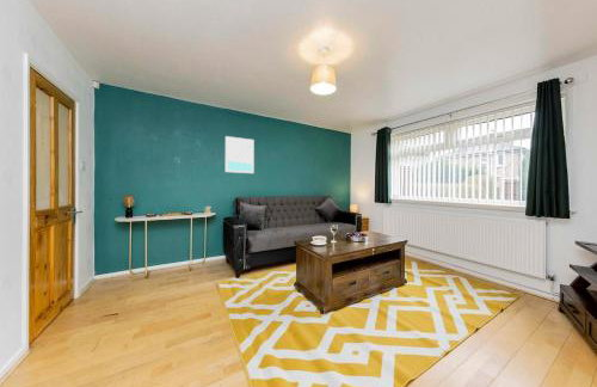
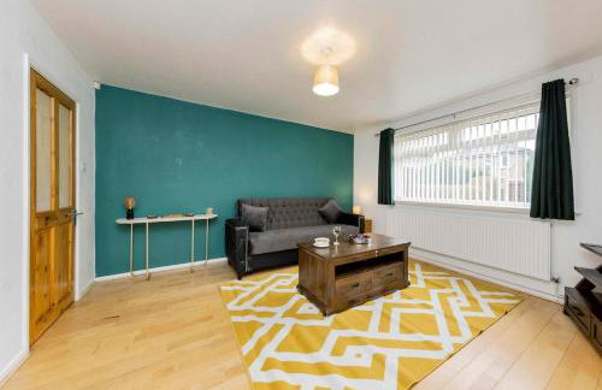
- wall art (240, 155)
